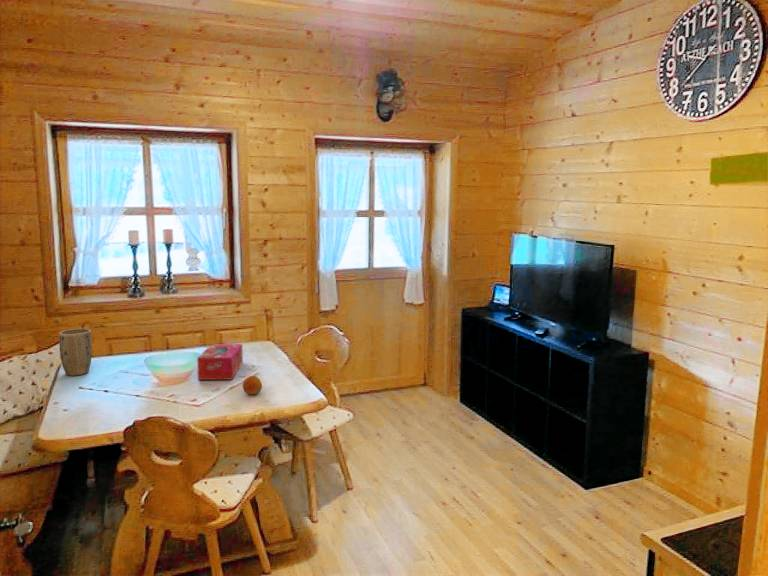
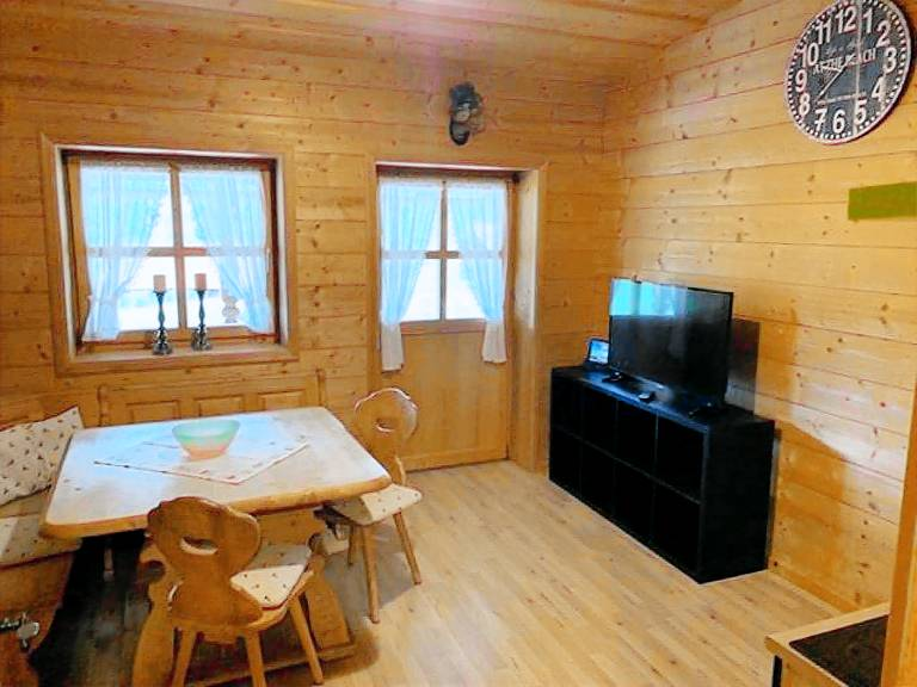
- fruit (252, 384)
- tissue box (221, 360)
- plant pot (76, 352)
